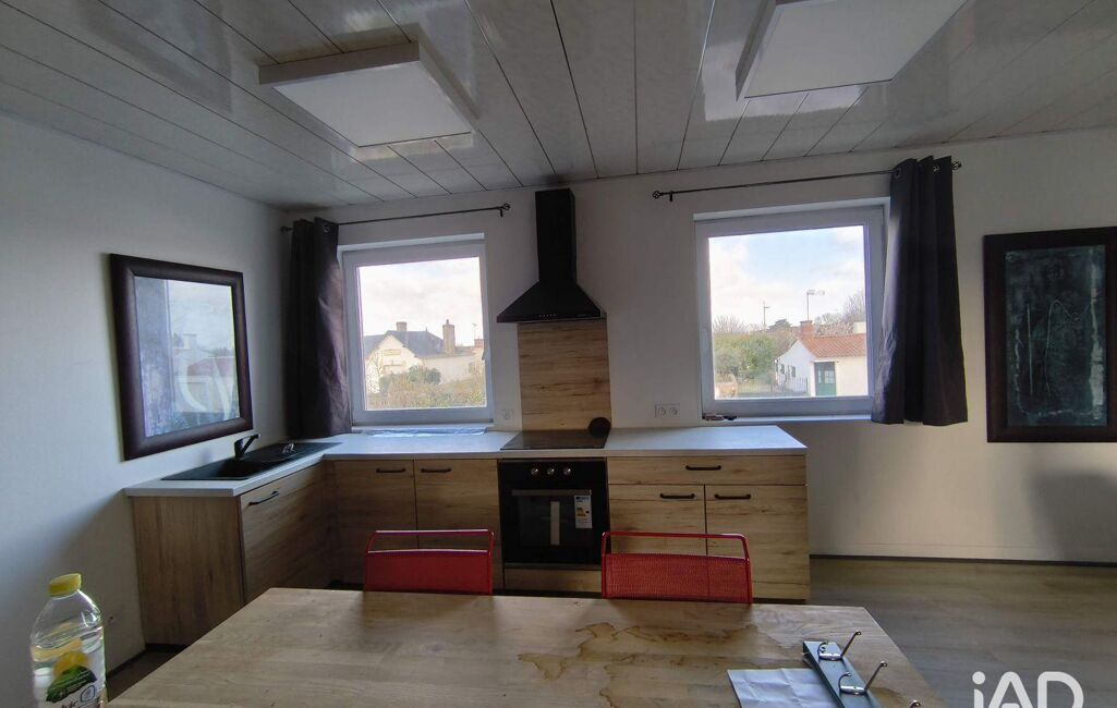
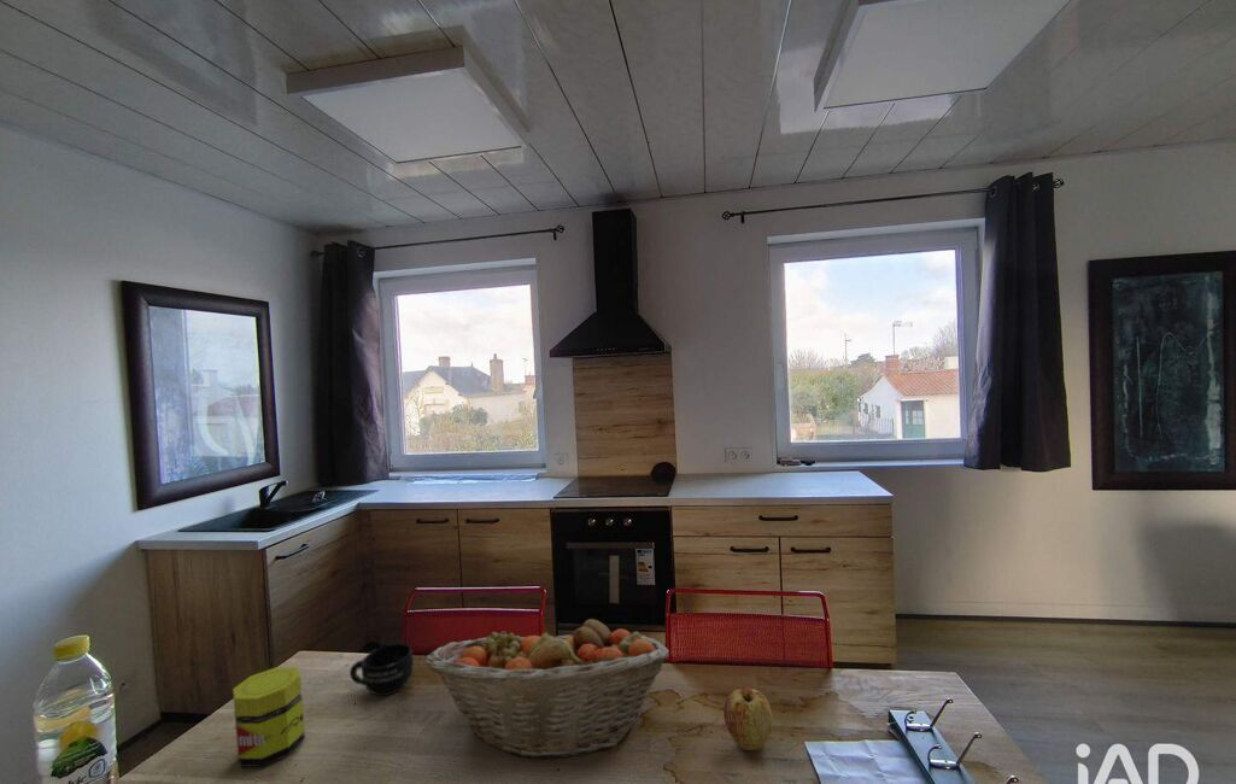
+ fruit basket (550, 669)
+ mug (381, 671)
+ jar (269, 715)
+ apple (748, 718)
